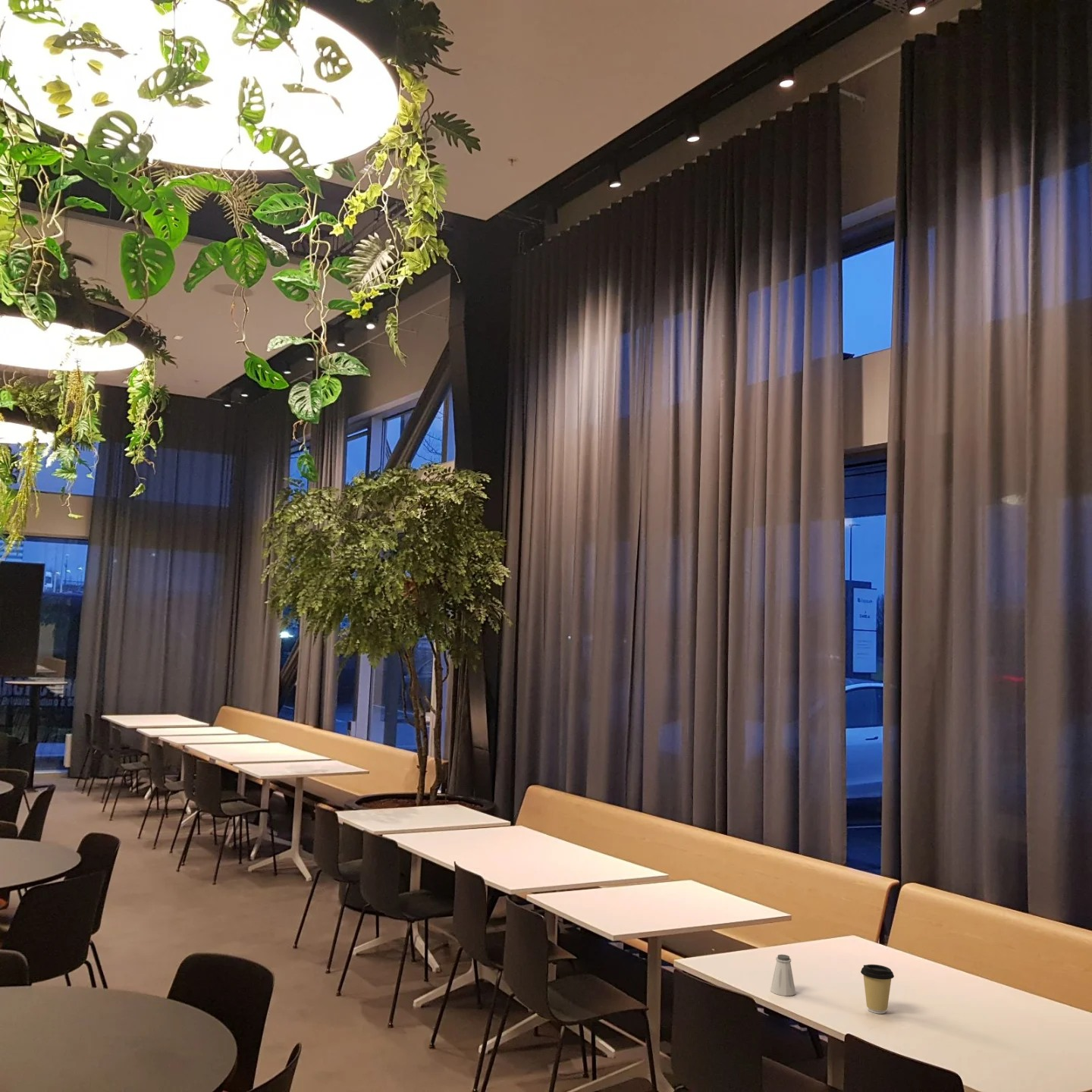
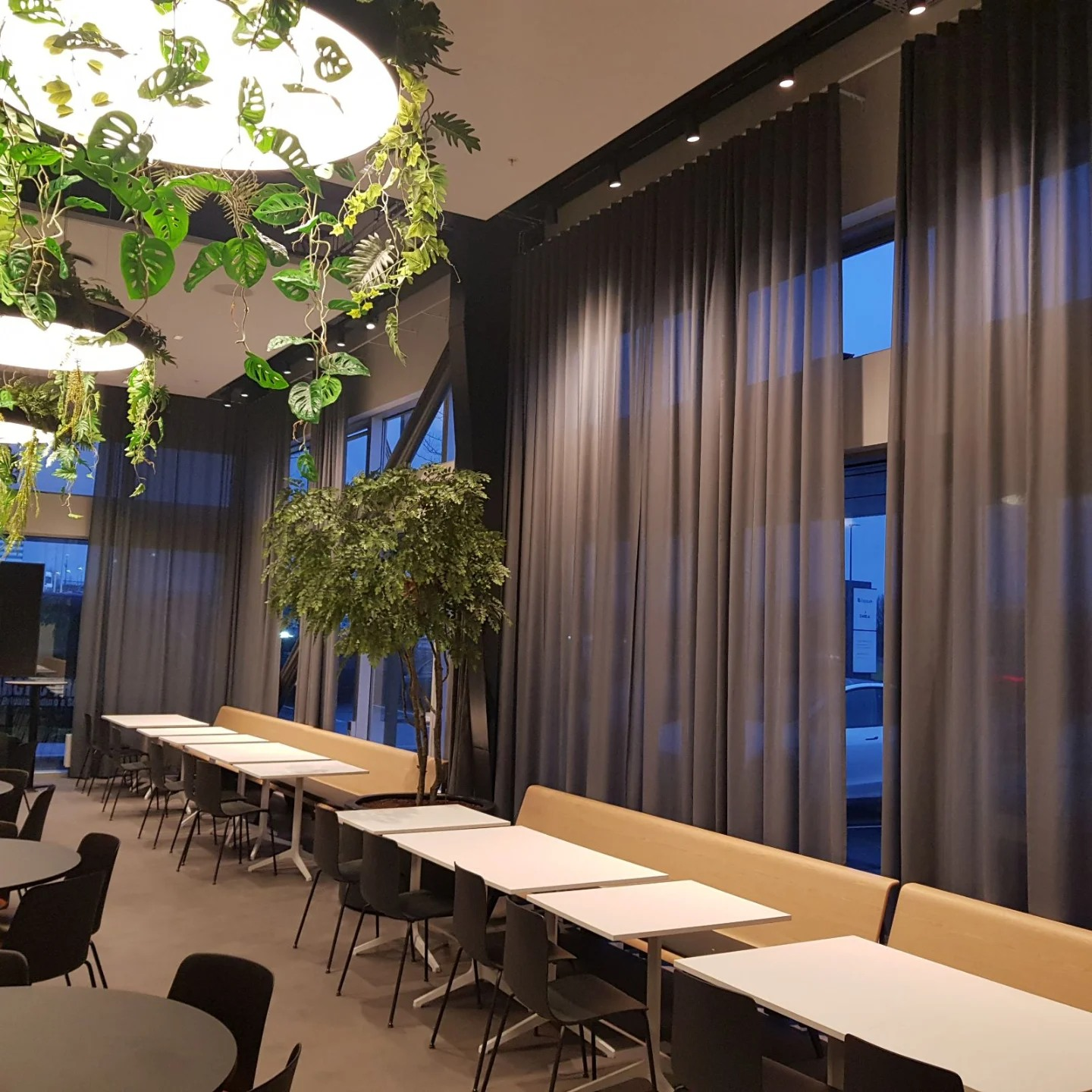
- coffee cup (877, 988)
- saltshaker (783, 974)
